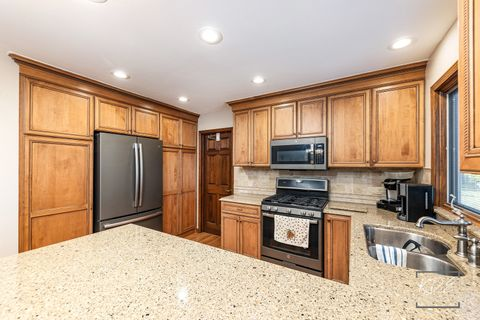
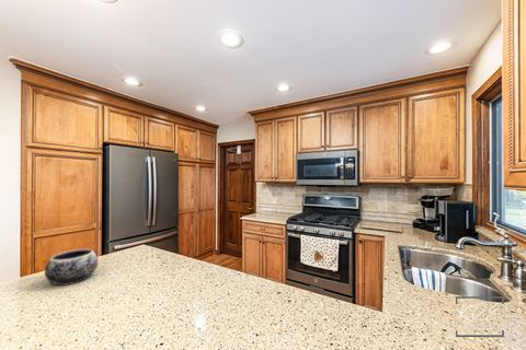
+ decorative bowl (72, 266)
